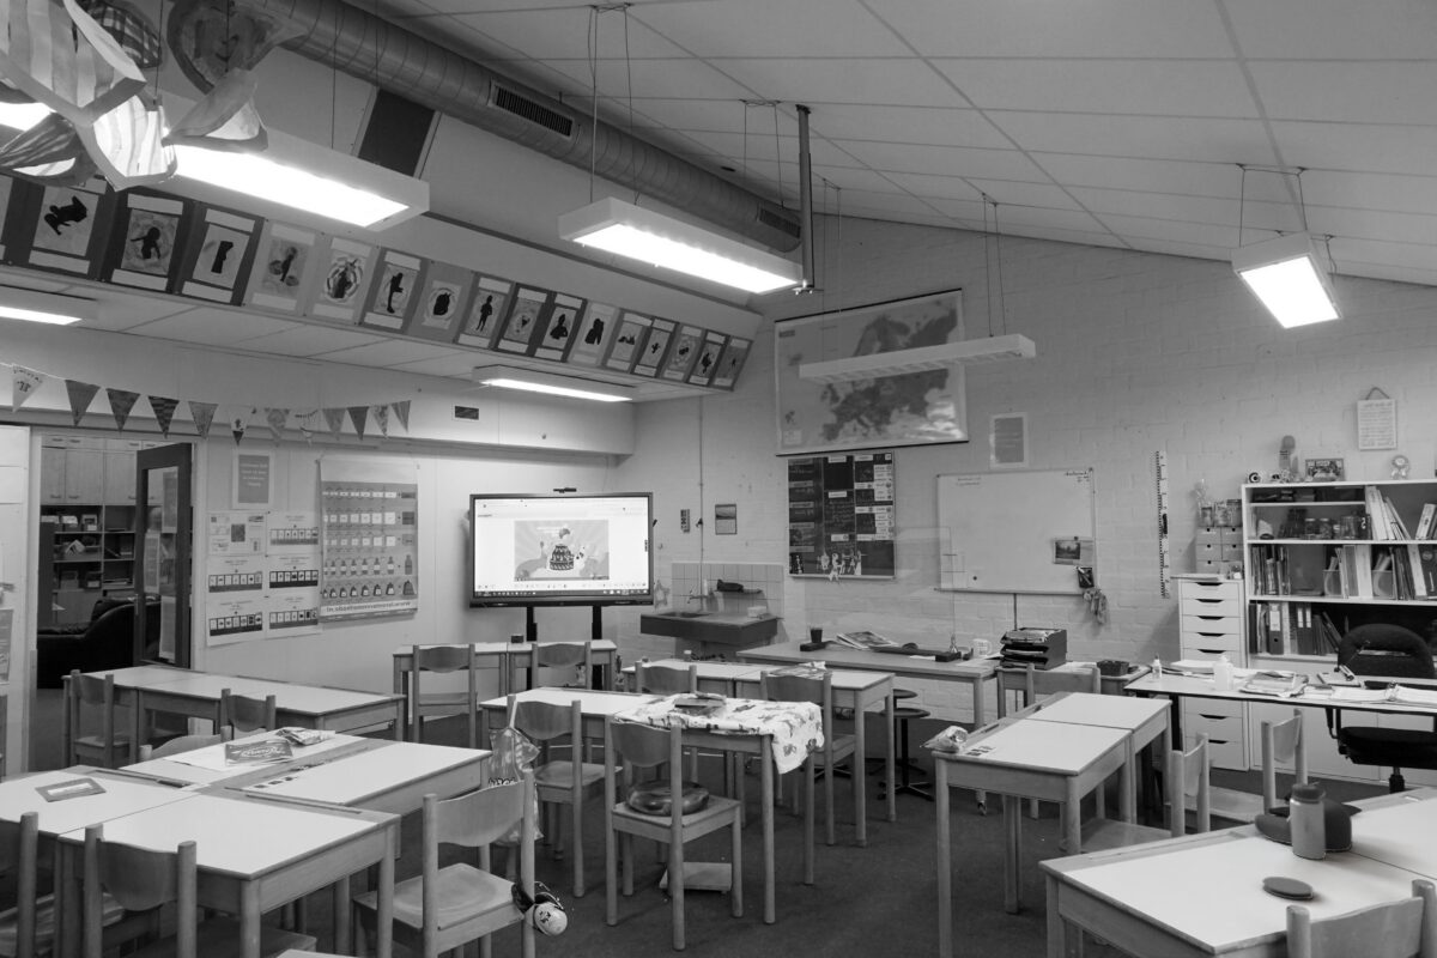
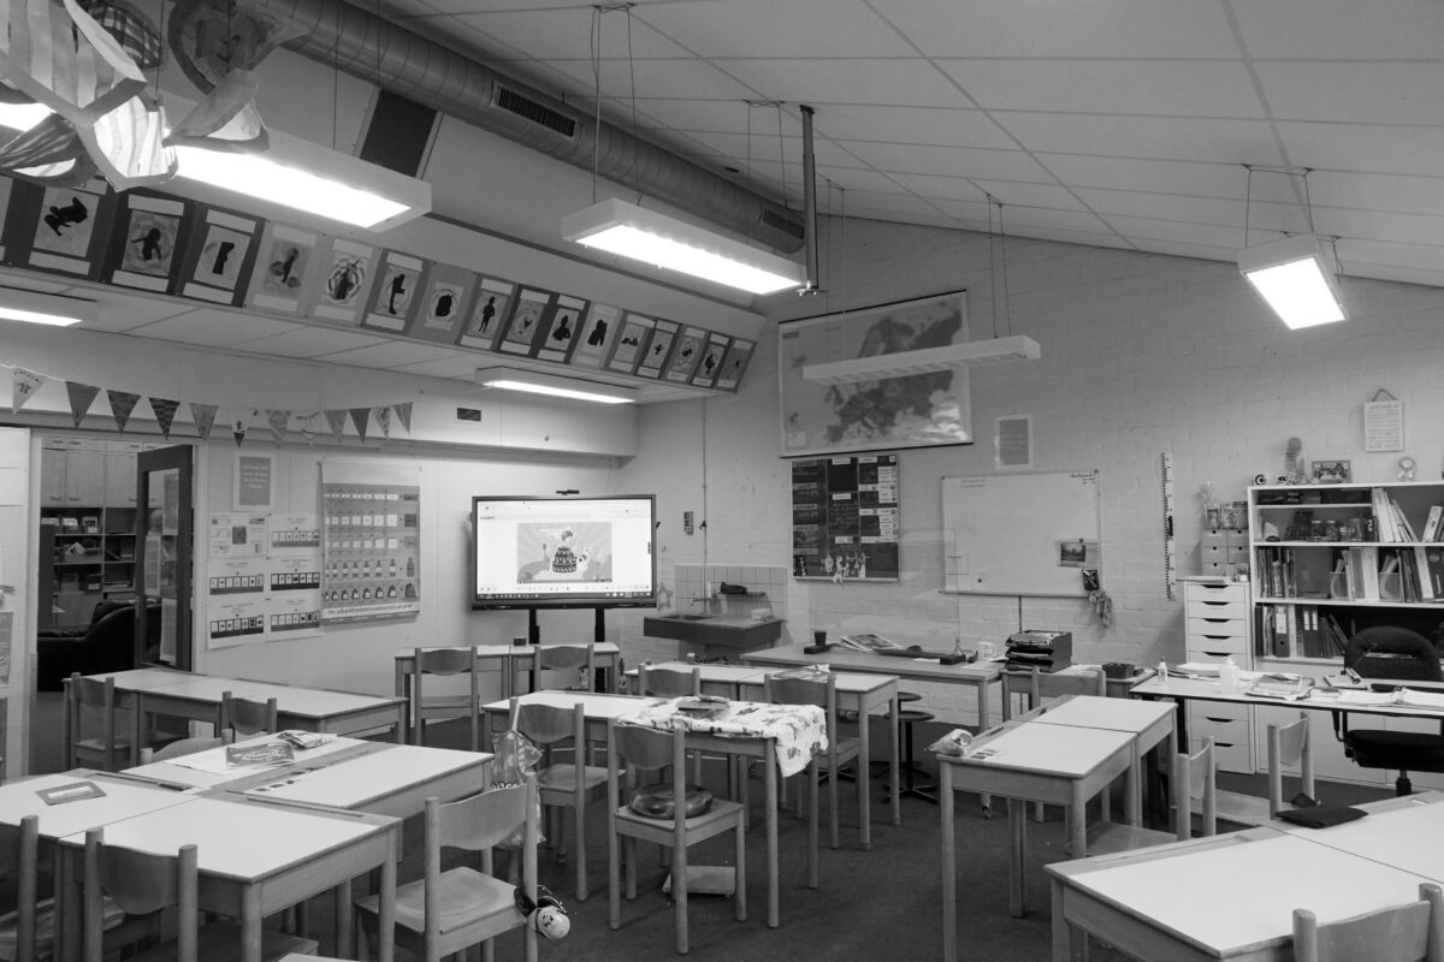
- calendar (726, 519)
- coaster (1287, 887)
- water bottle (1305, 806)
